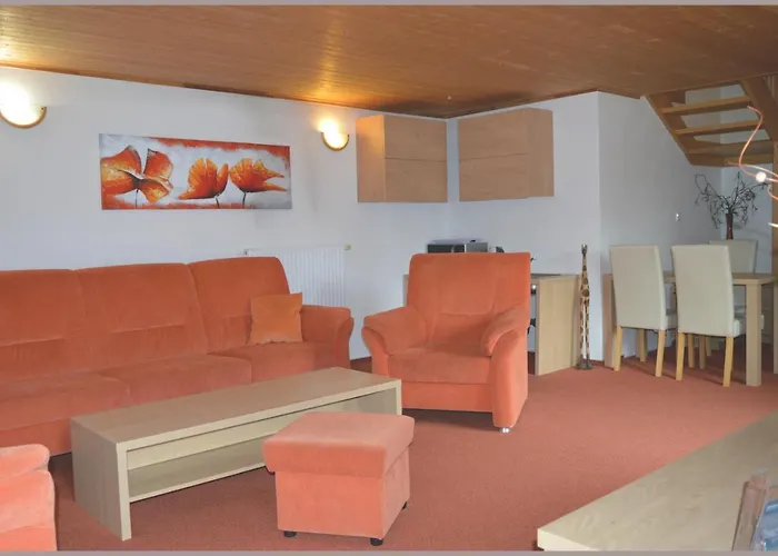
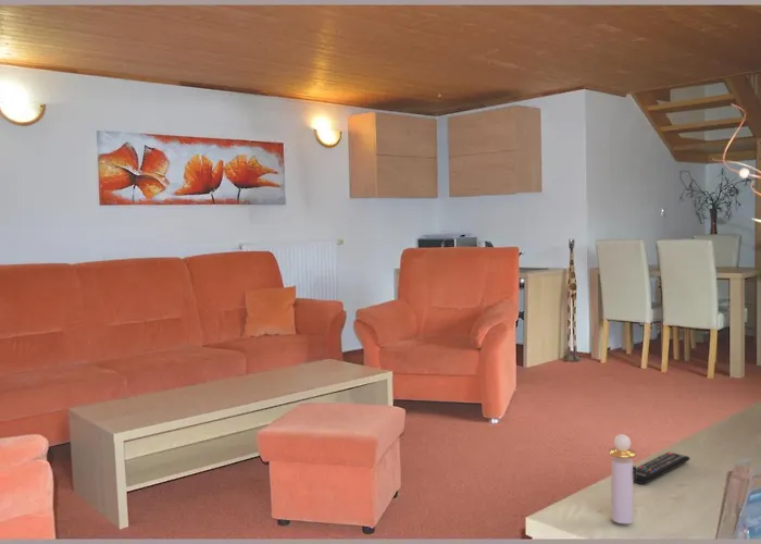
+ perfume bottle (622, 479)
+ remote control (659, 467)
